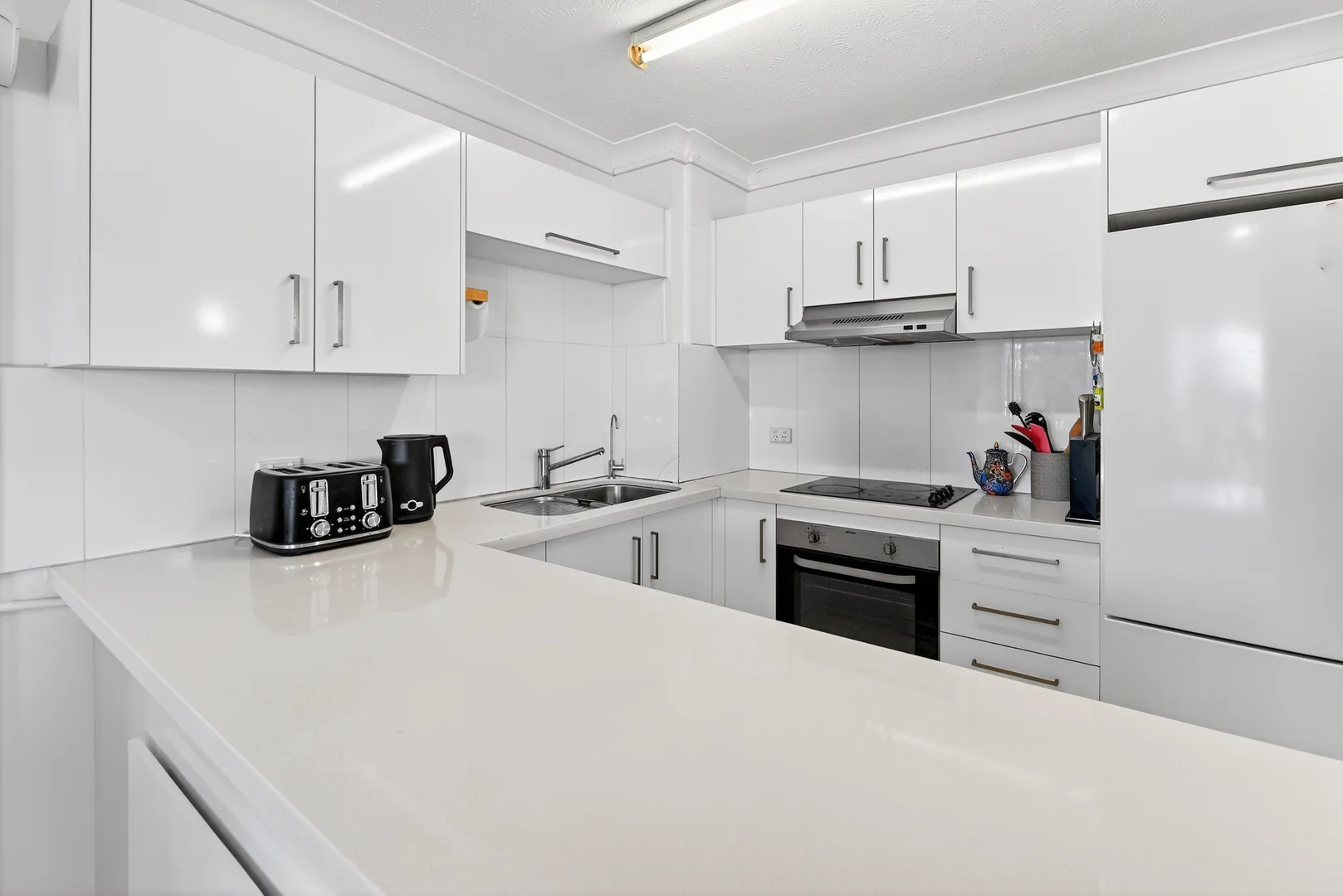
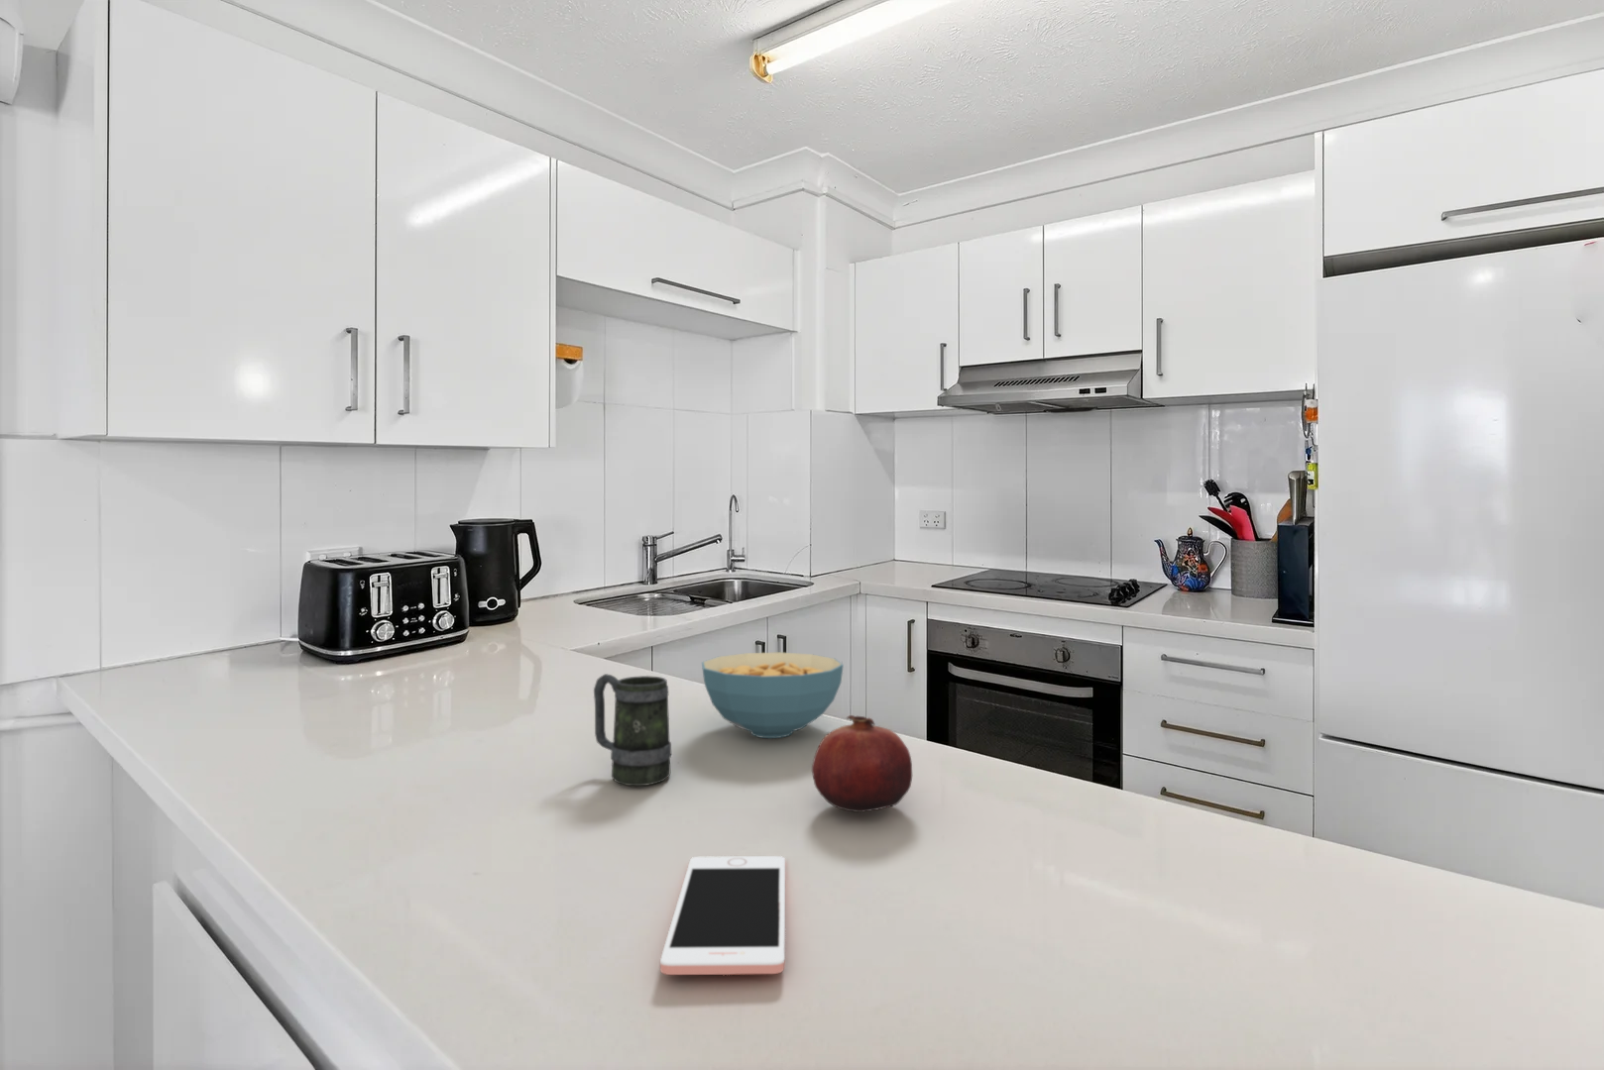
+ mug (631, 725)
+ cell phone (731, 906)
+ cereal bowl (772, 697)
+ fruit (861, 763)
